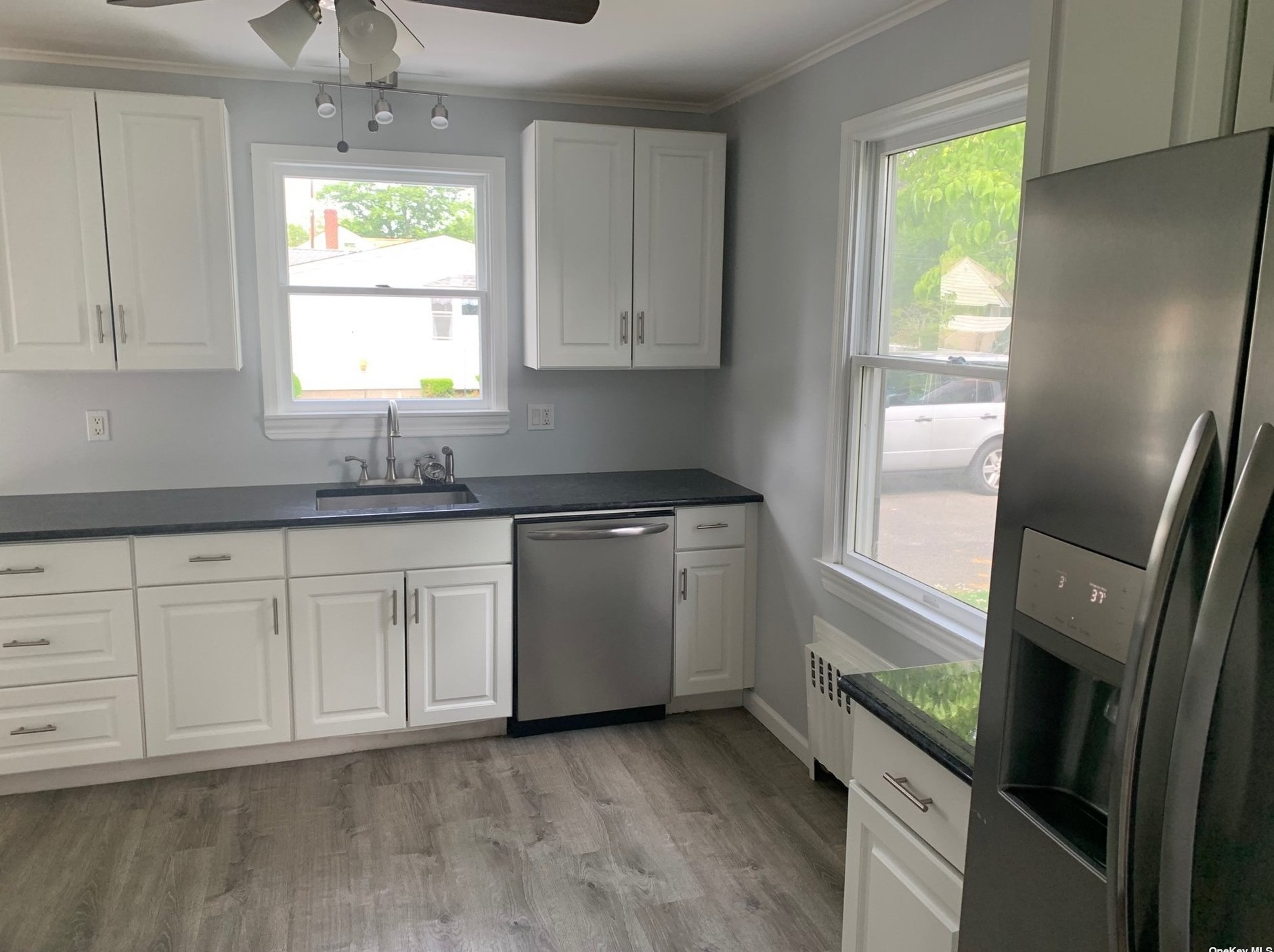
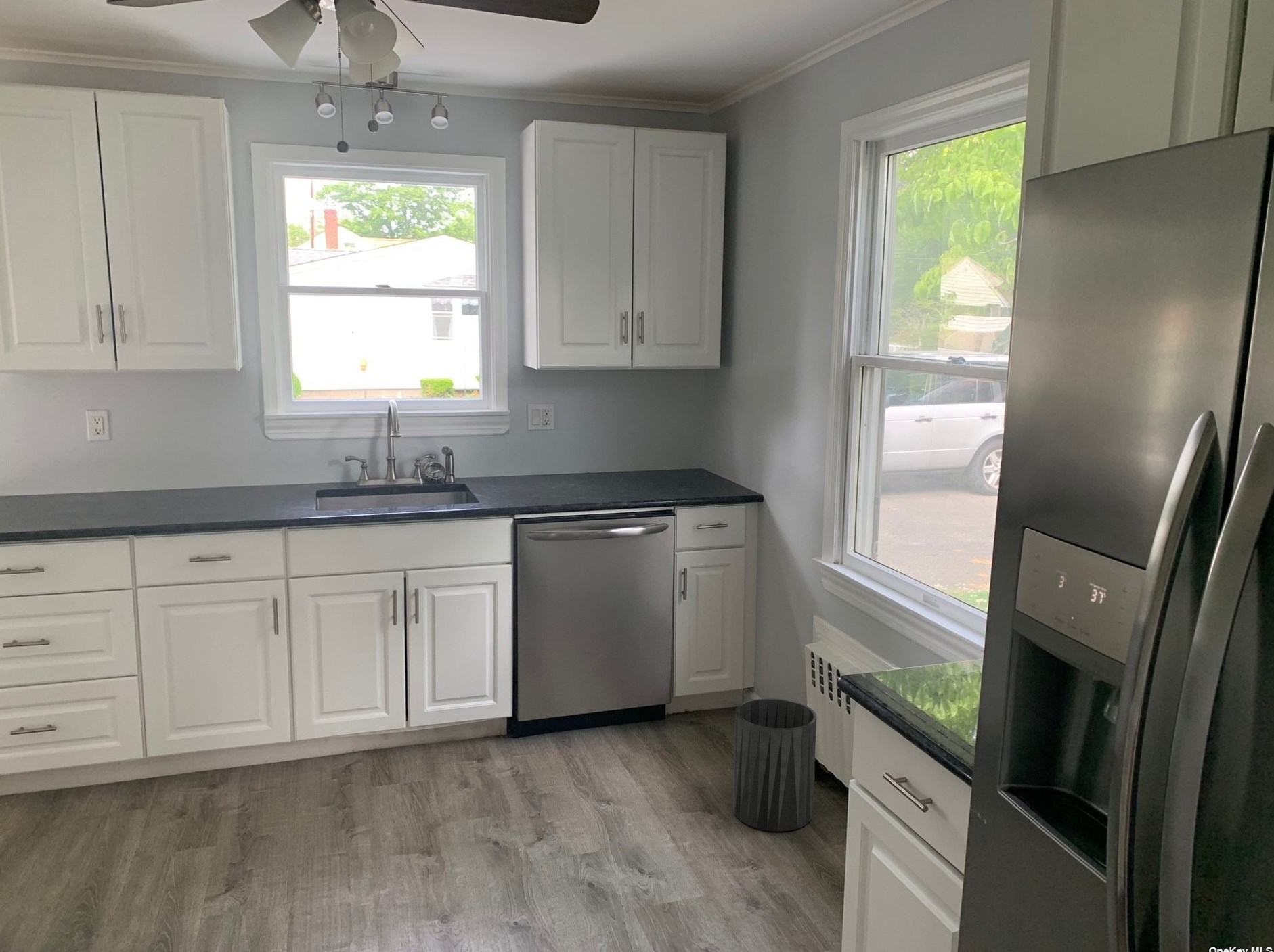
+ trash can (774, 762)
